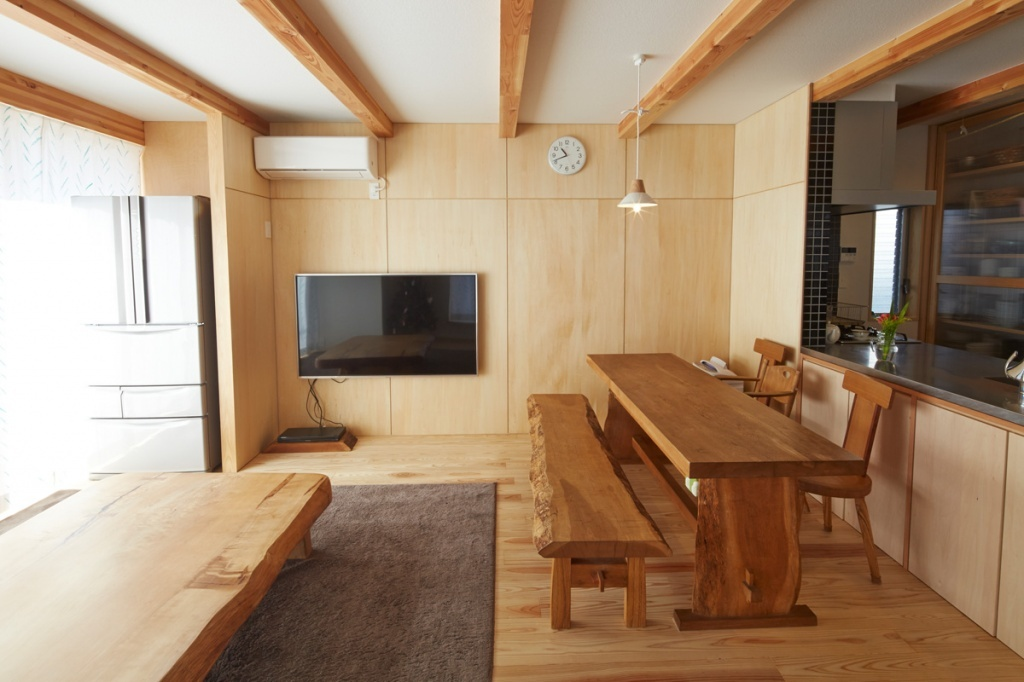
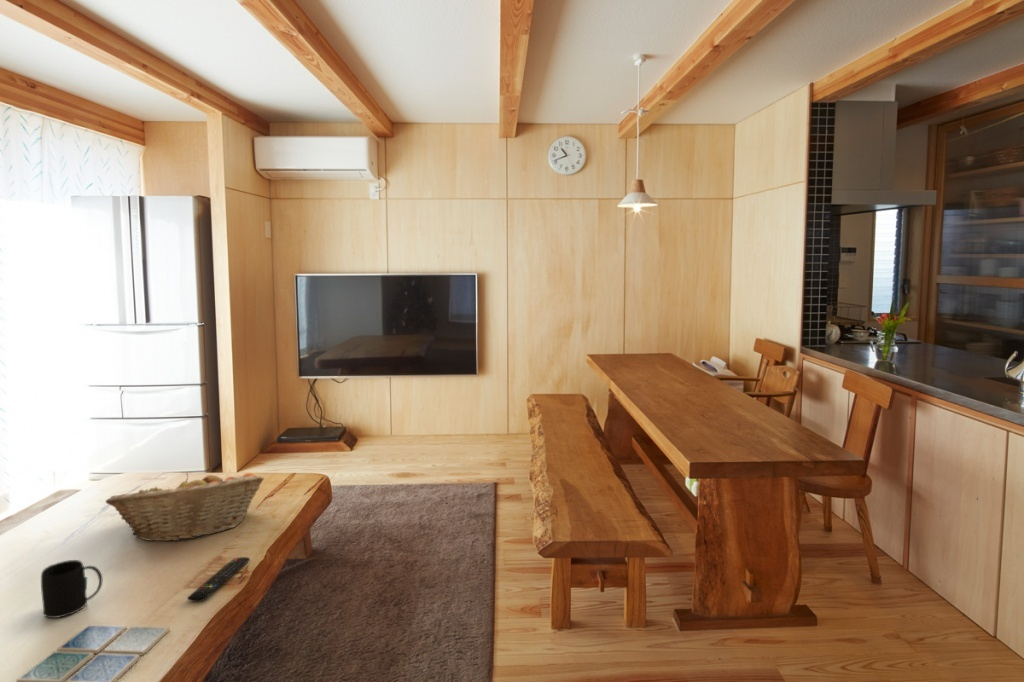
+ fruit basket (189, 499)
+ remote control (221, 577)
+ drink coaster (97, 653)
+ mug (73, 586)
